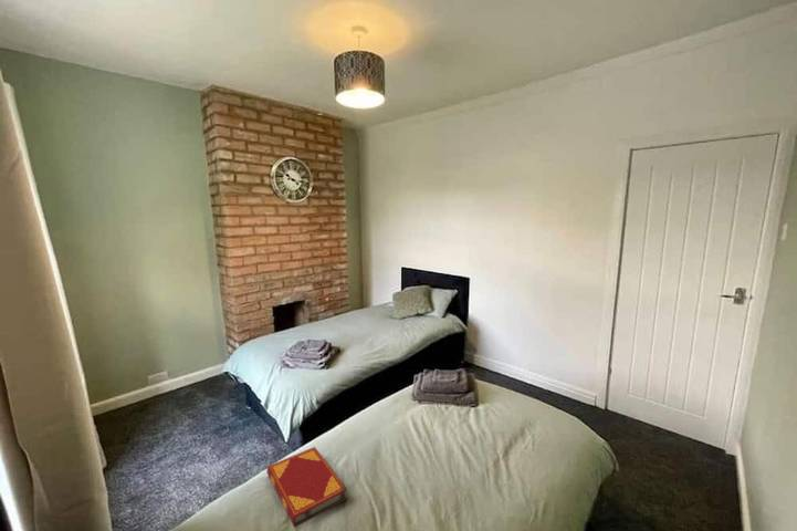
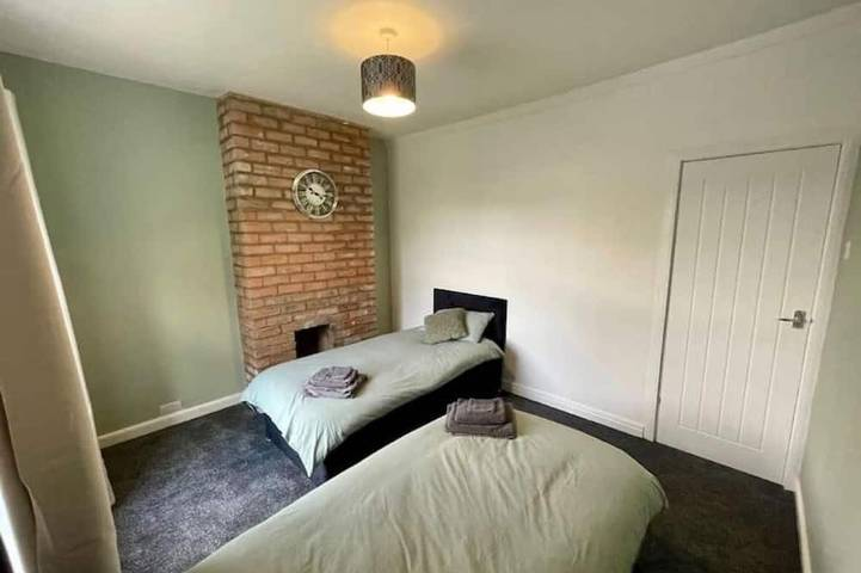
- hardback book (305, 481)
